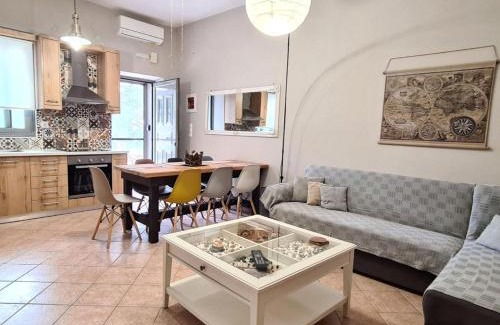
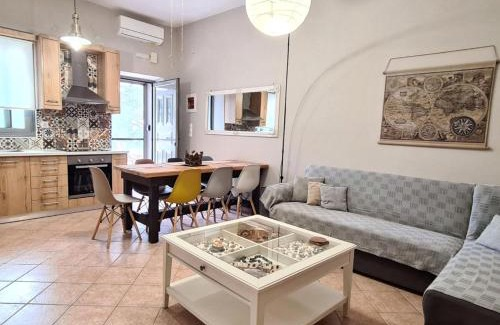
- remote control (258, 259)
